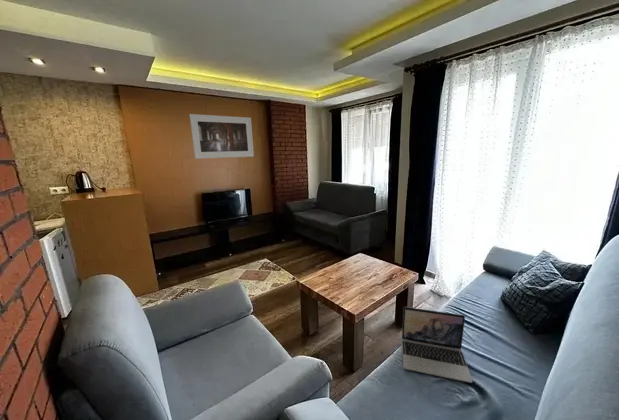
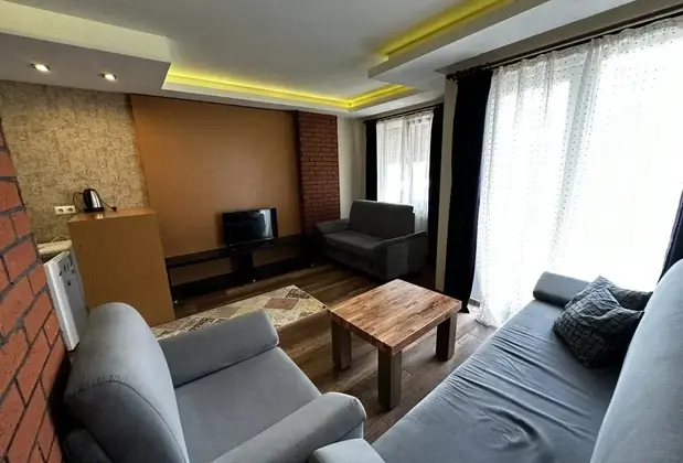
- laptop (434, 341)
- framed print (224, 137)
